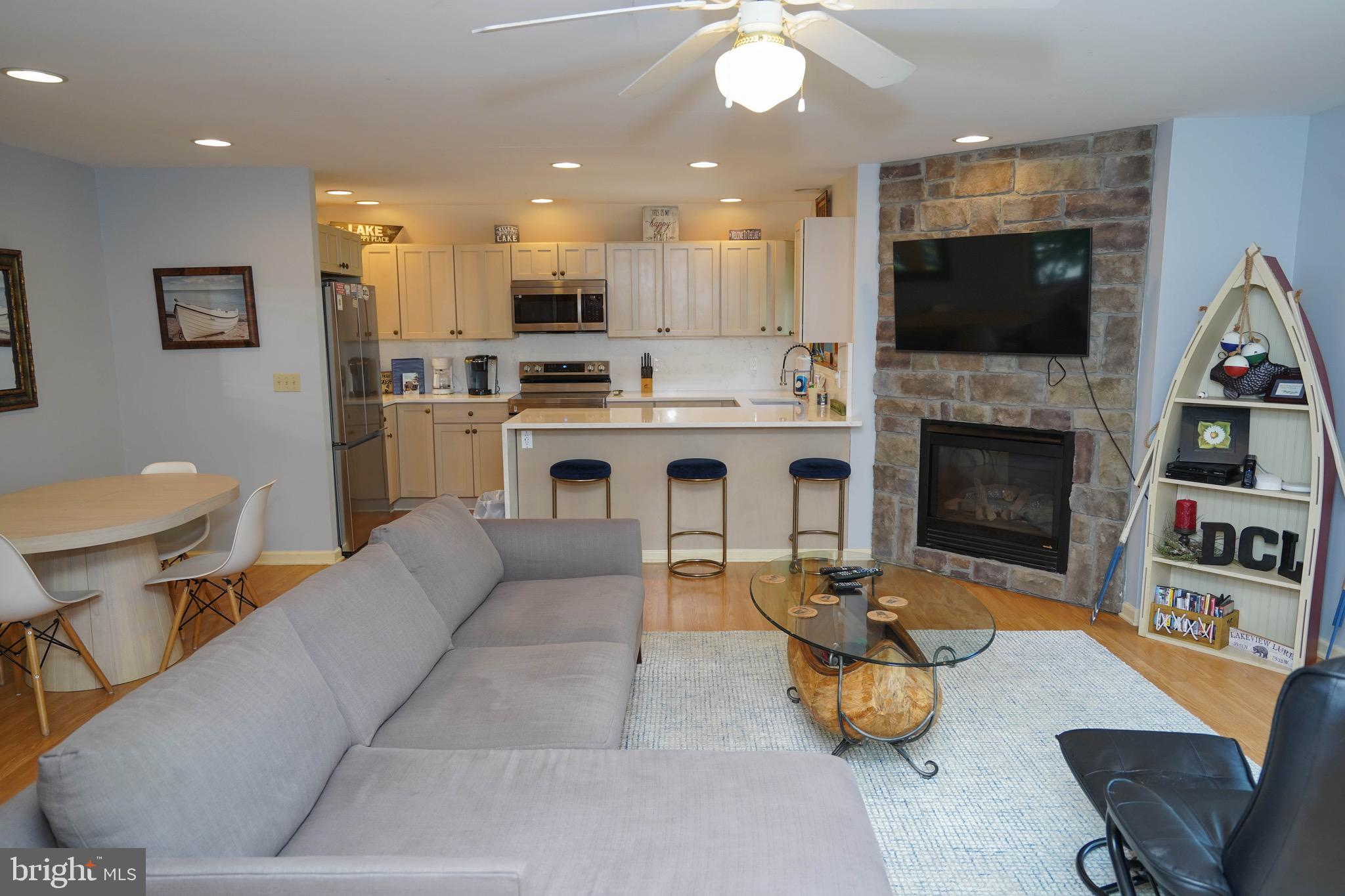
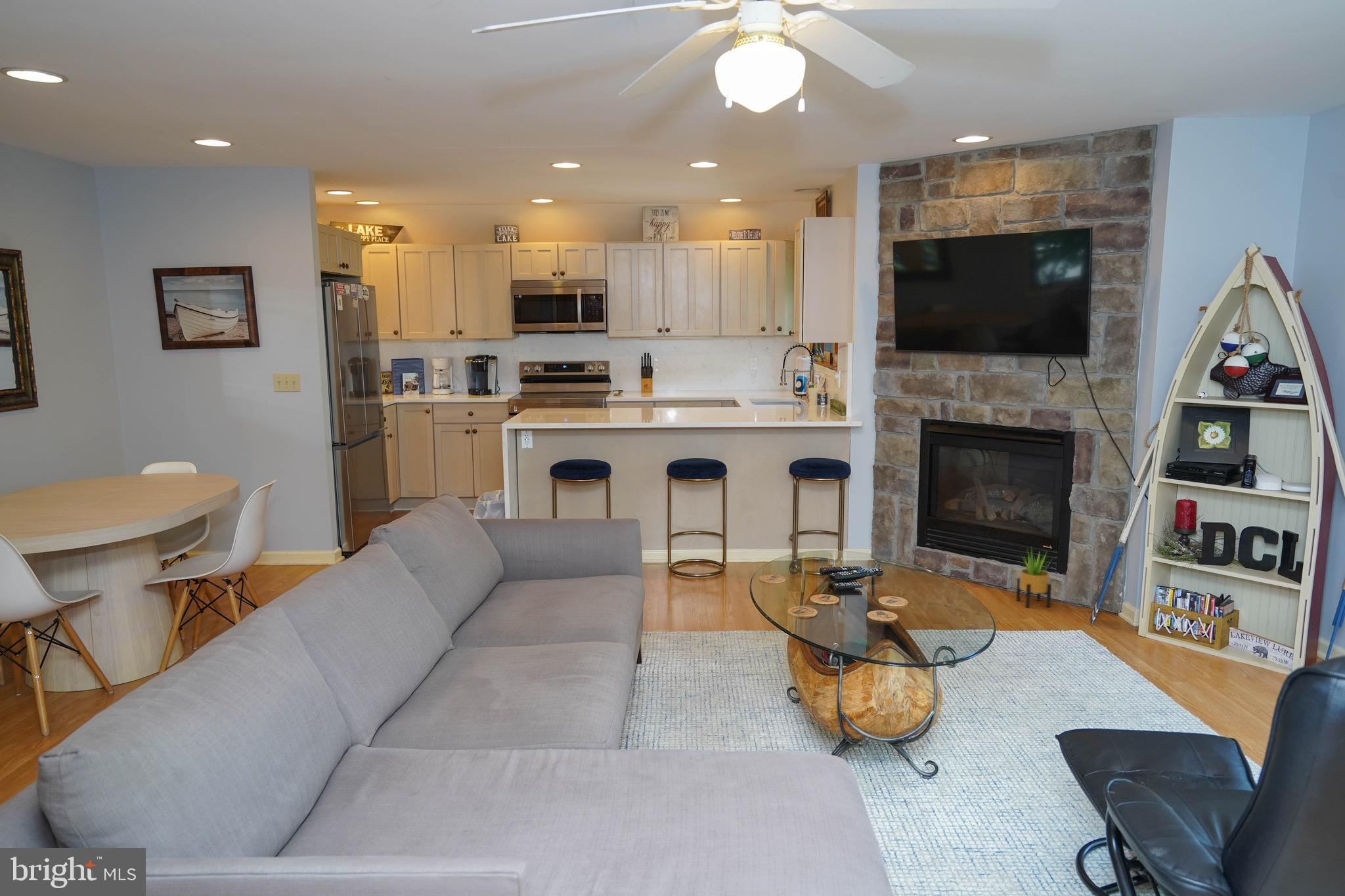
+ potted plant (1034, 576)
